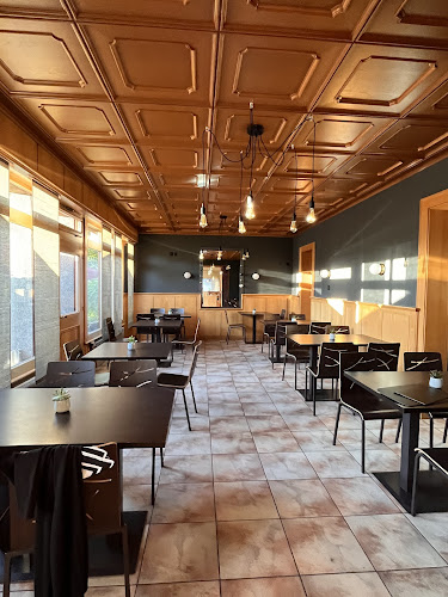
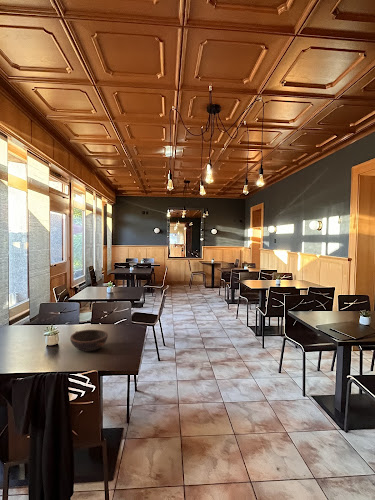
+ bowl (89, 341)
